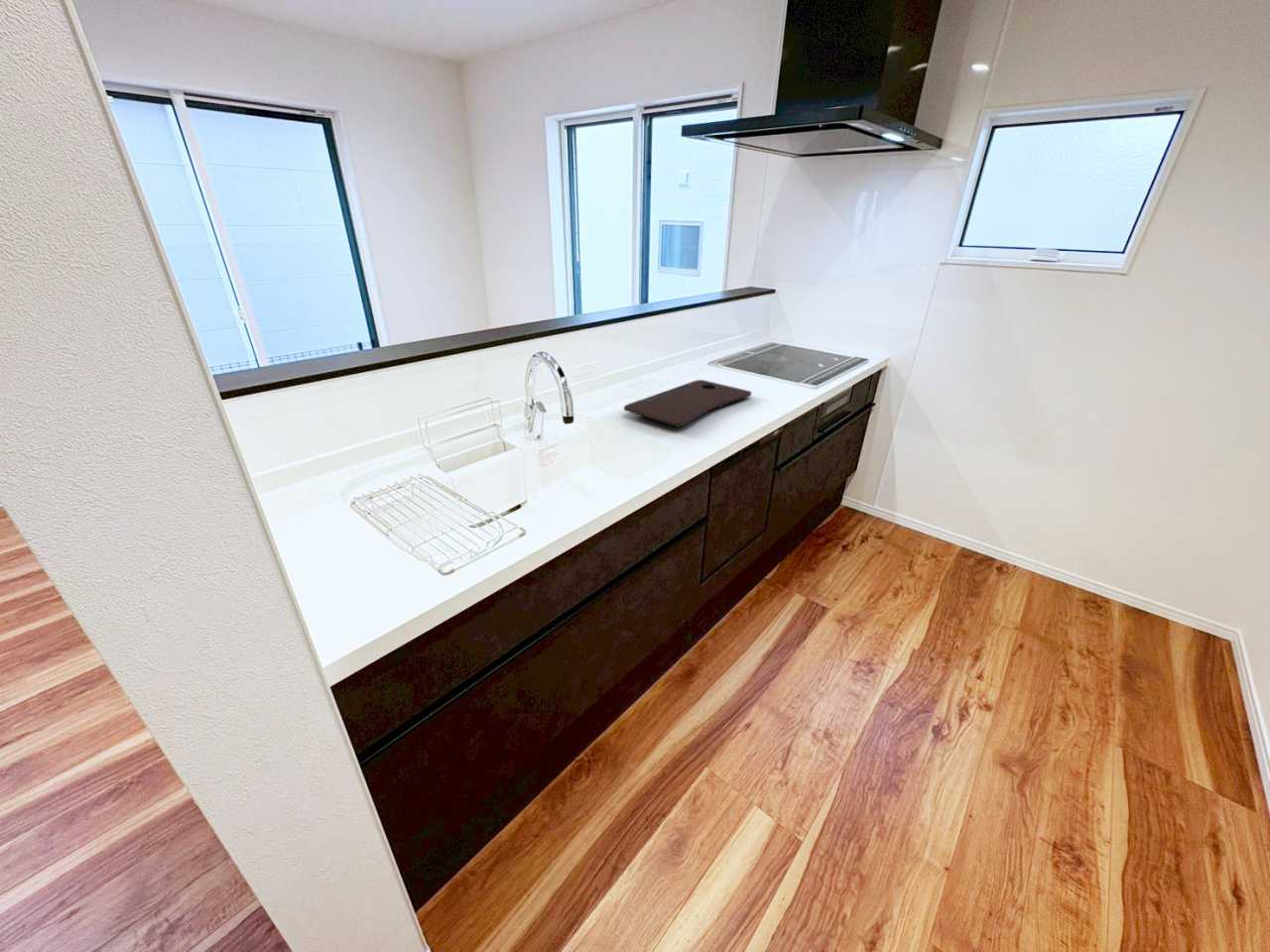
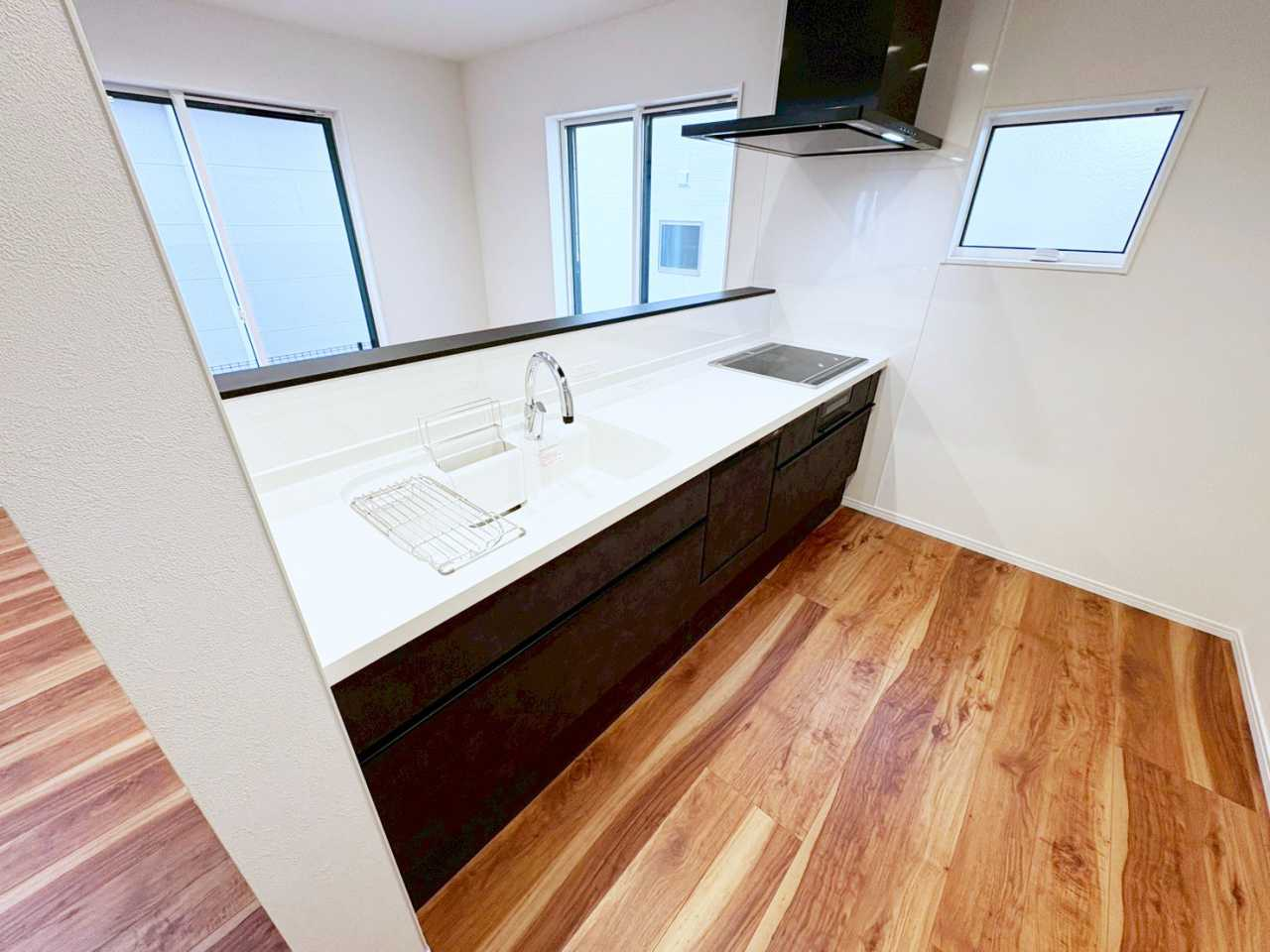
- cutting board (690, 402)
